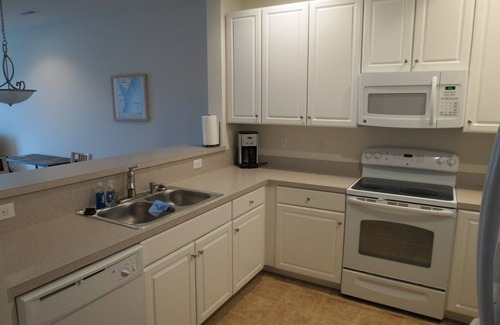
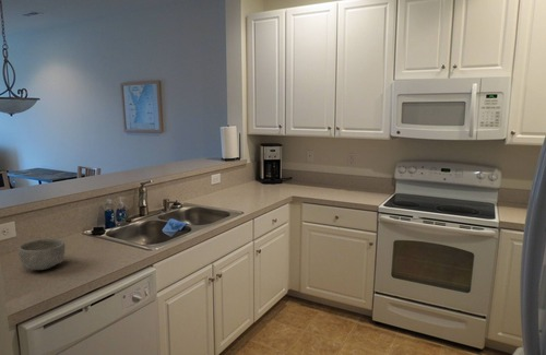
+ bowl (41, 256)
